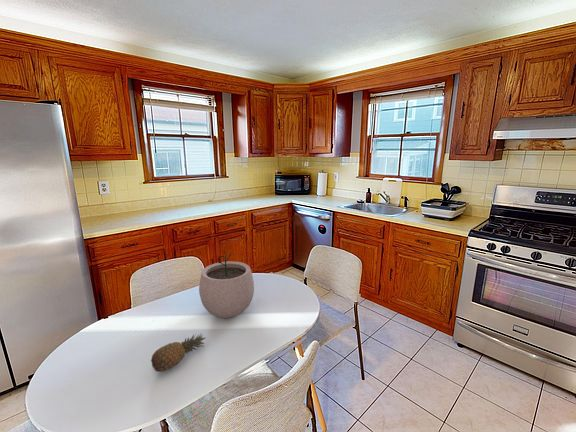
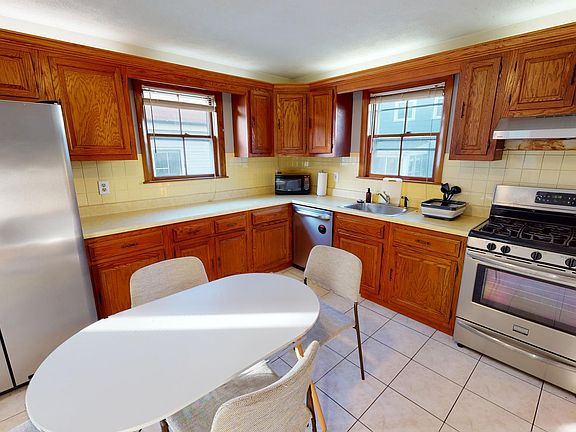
- fruit (180, 349)
- plant pot (226, 282)
